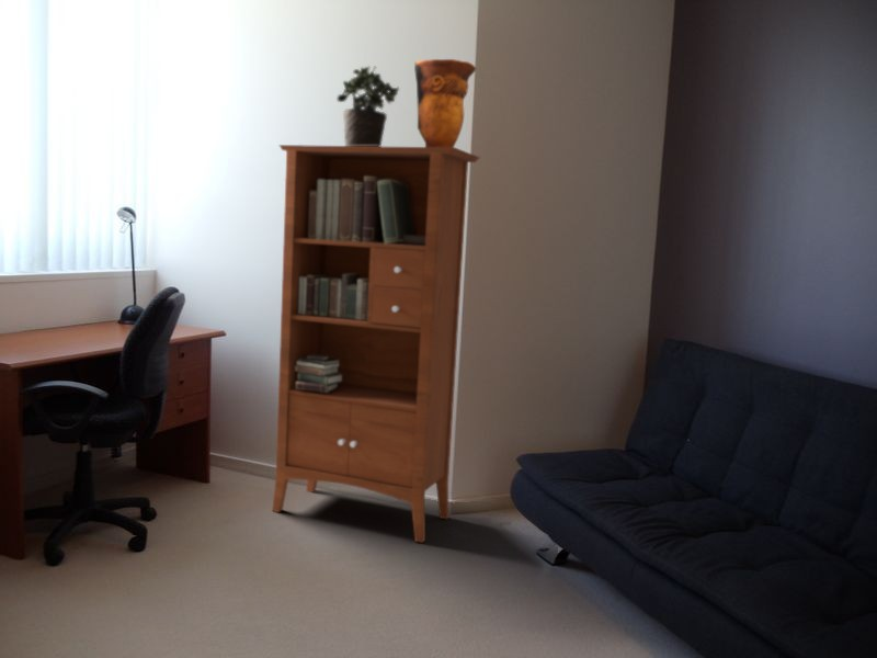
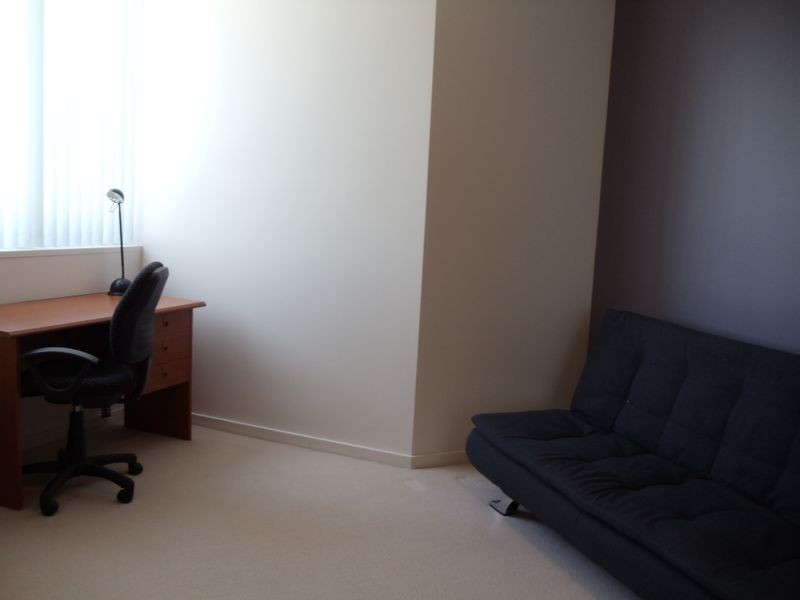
- decorative vase (441, 106)
- potted plant (367, 106)
- bookcase (369, 338)
